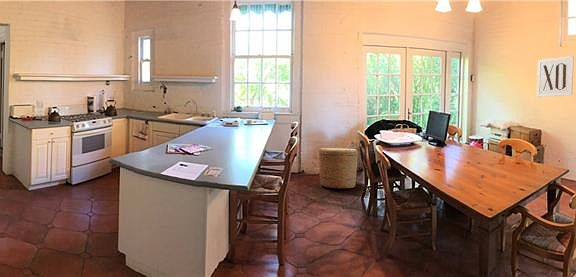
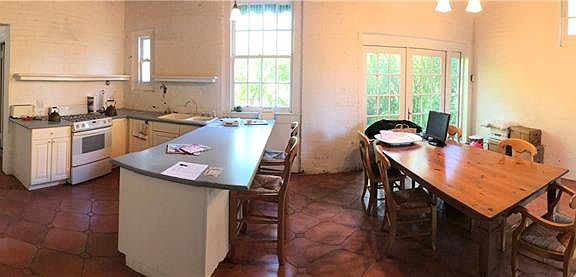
- basket (337, 167)
- wall art (554, 77)
